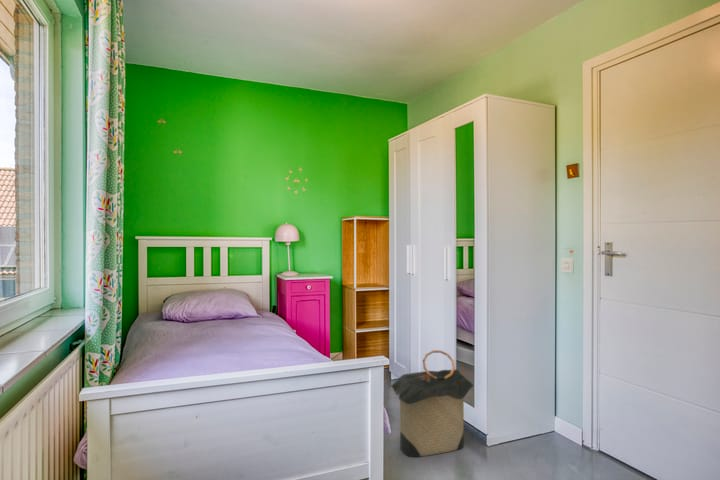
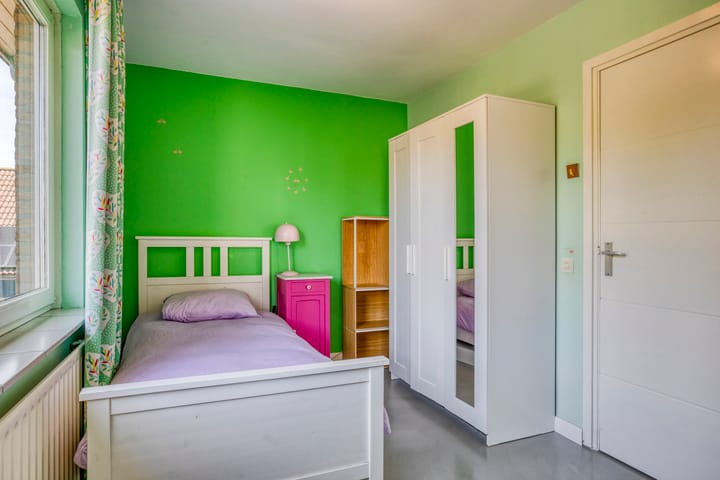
- laundry hamper (431, 401)
